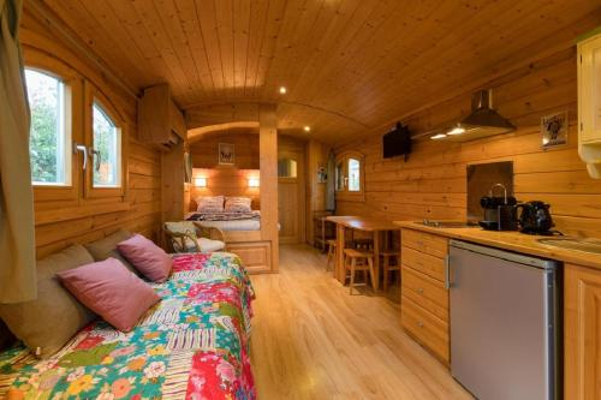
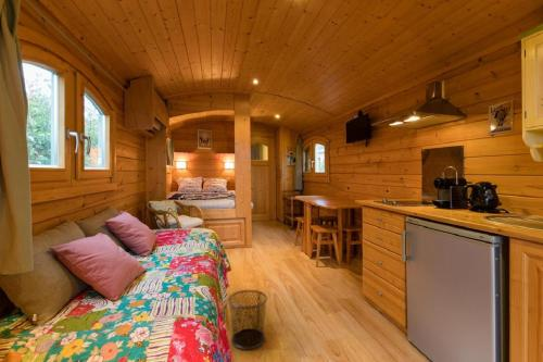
+ waste bin (248, 317)
